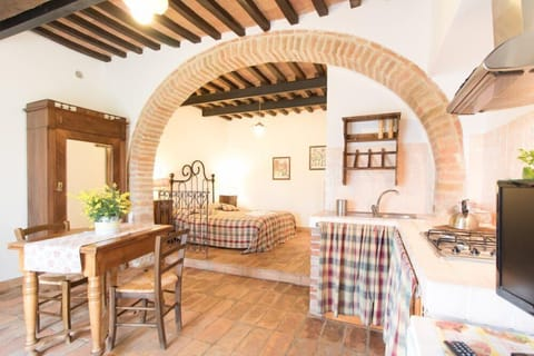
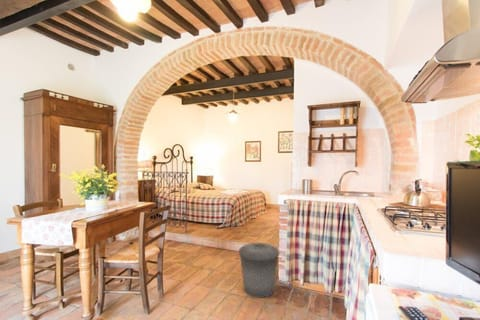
+ trash can (258, 266)
